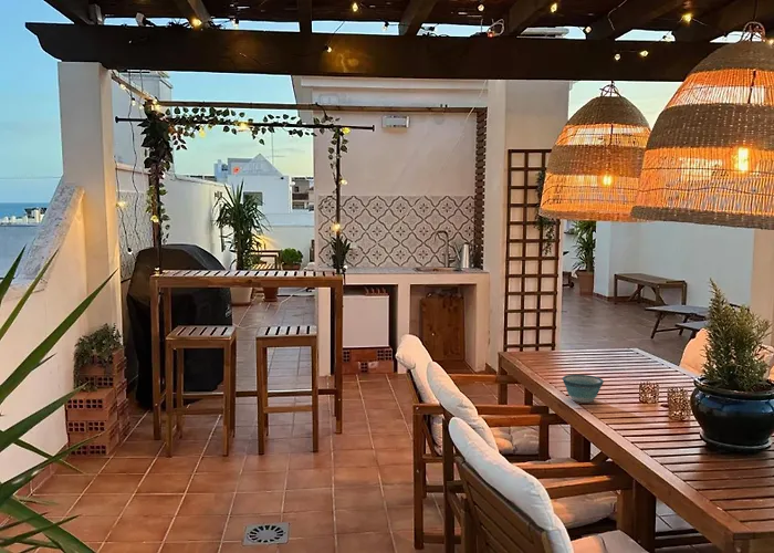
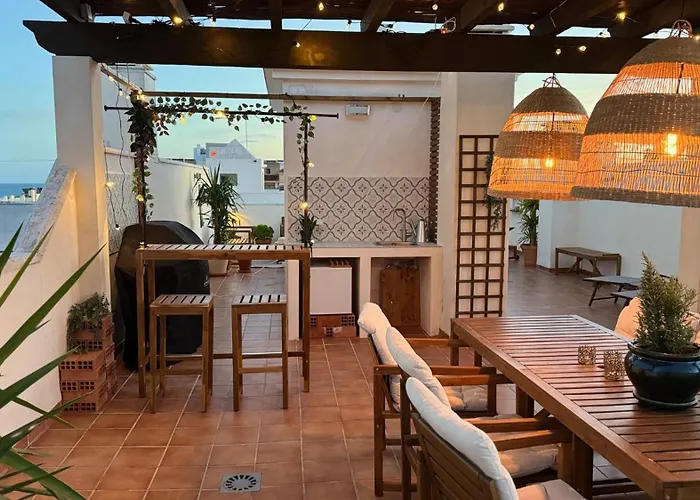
- bowl (582, 388)
